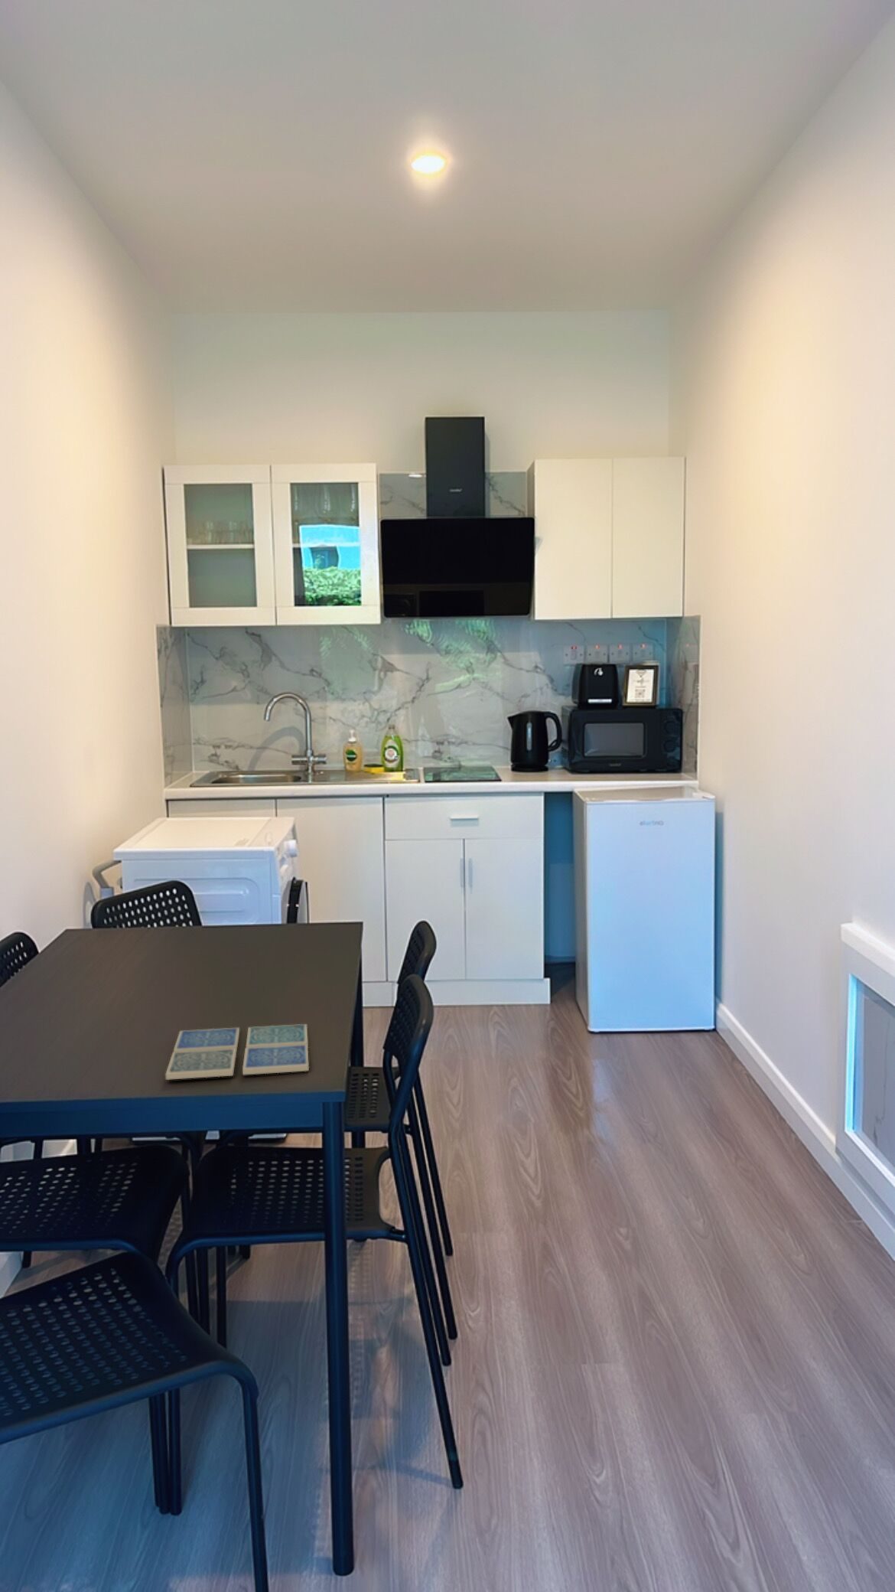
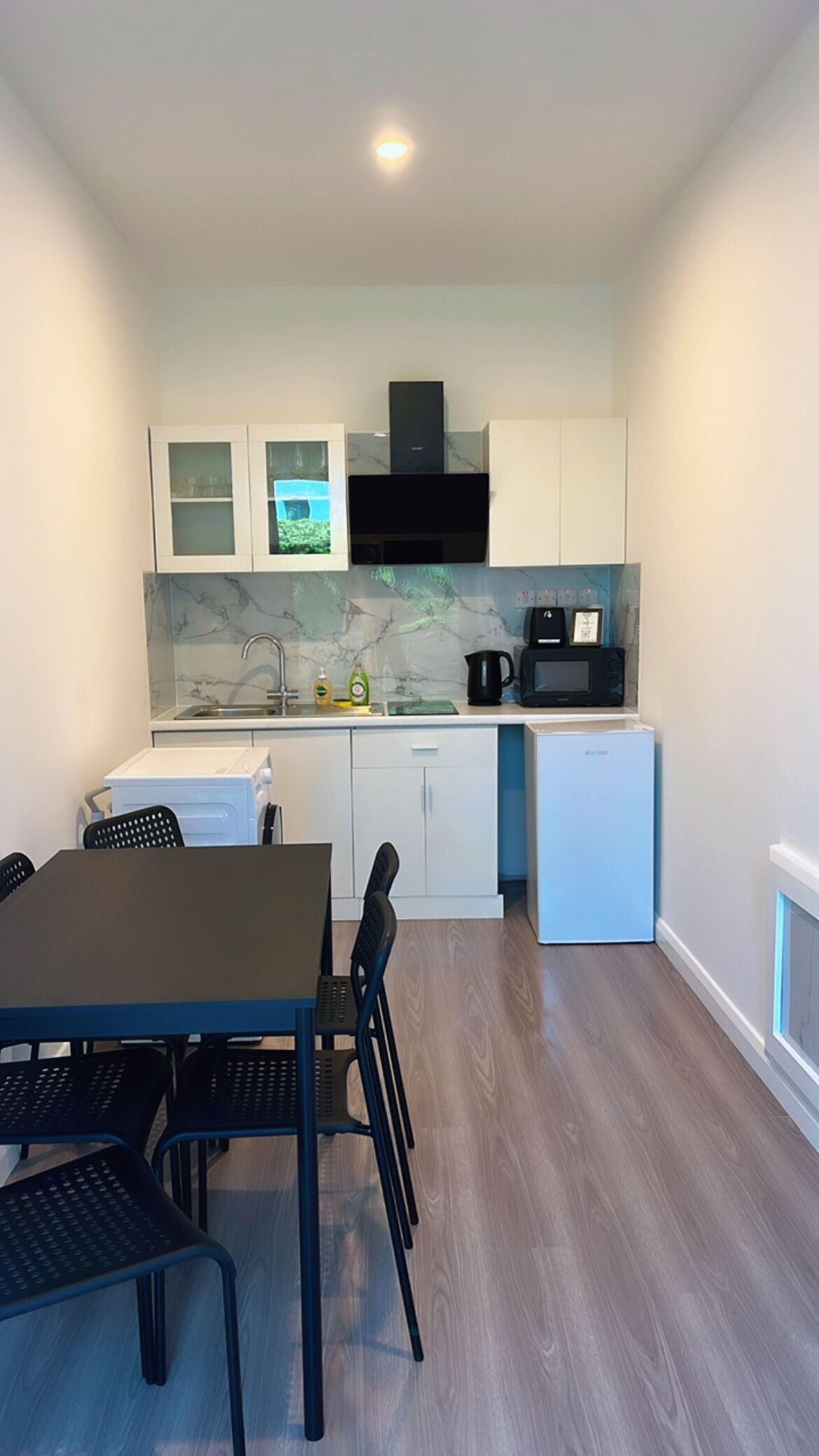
- drink coaster (245, 1050)
